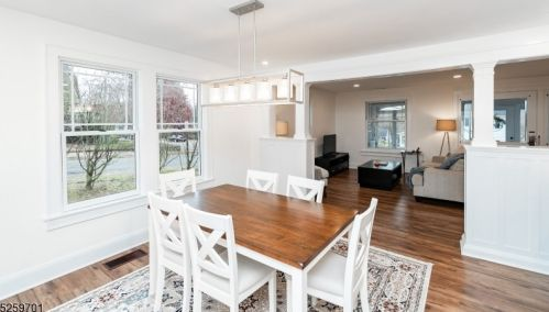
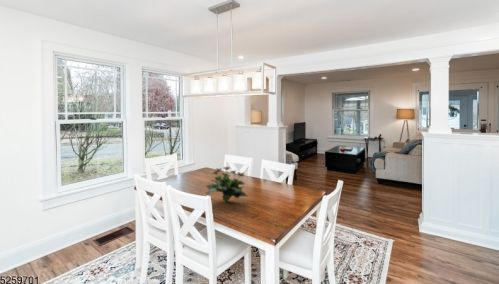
+ flowering plant (227, 186)
